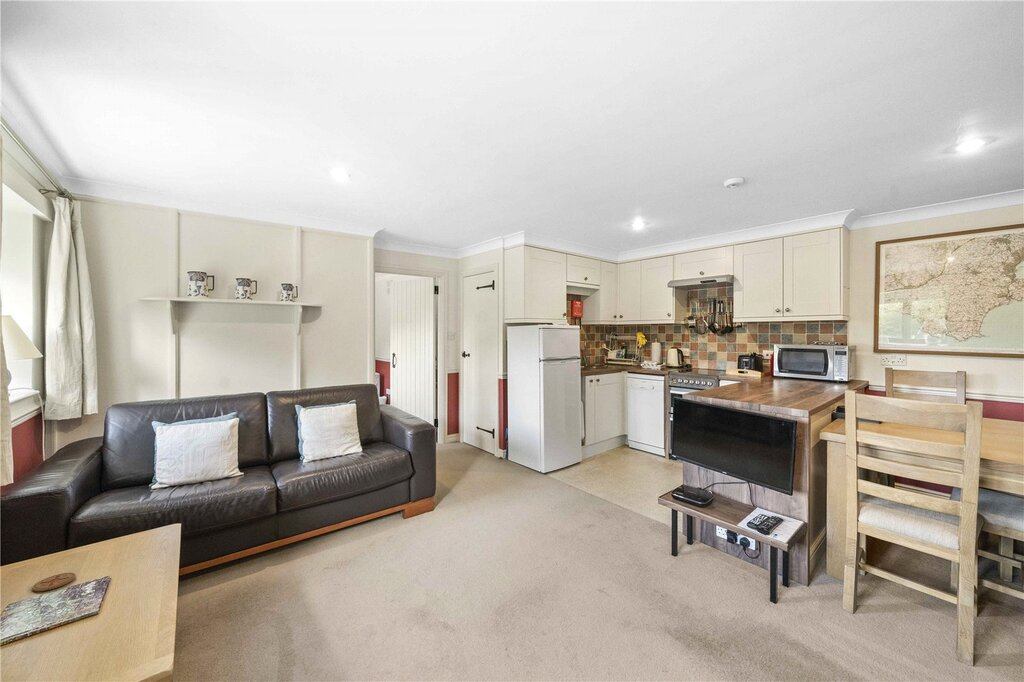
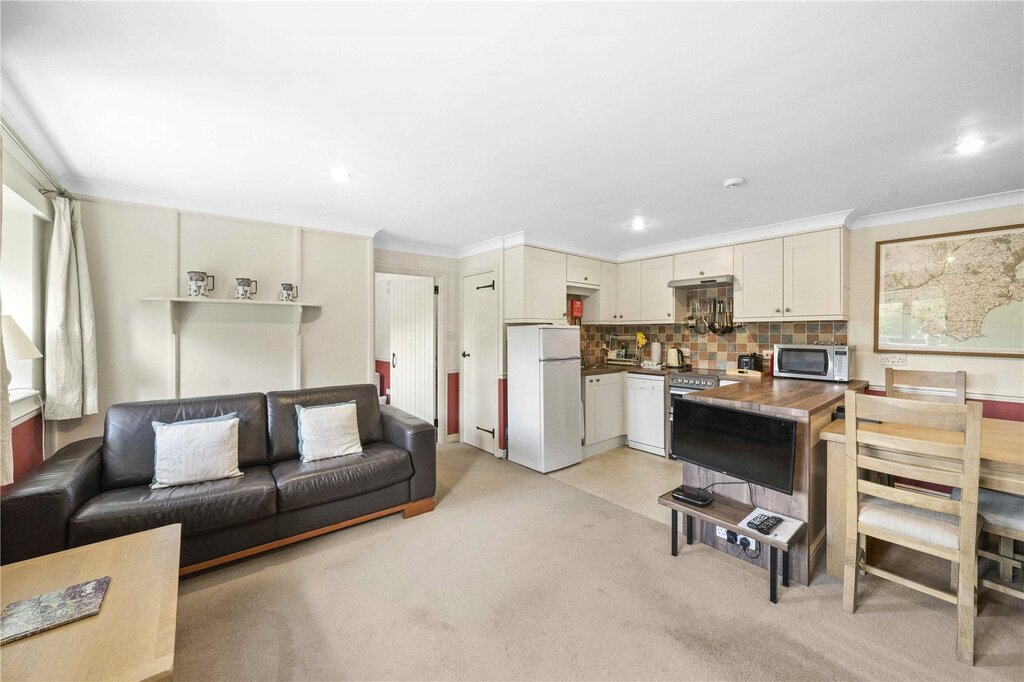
- coaster (54, 581)
